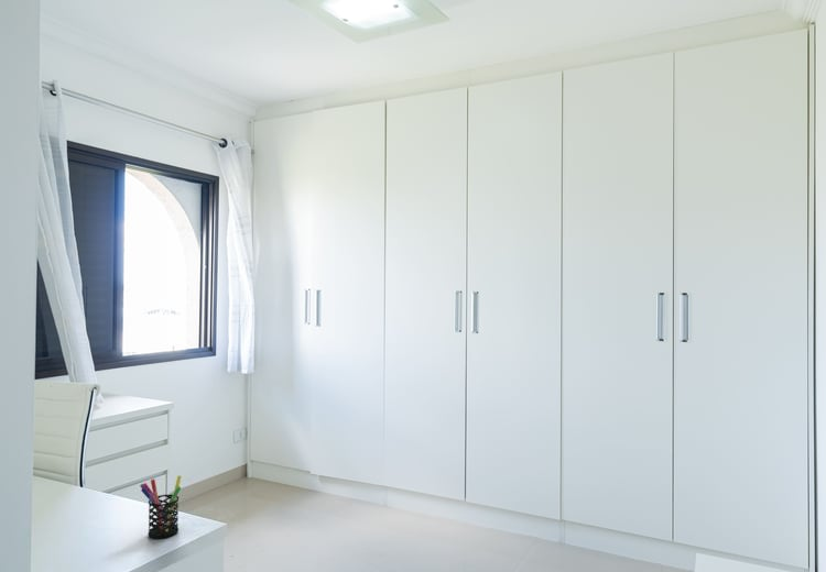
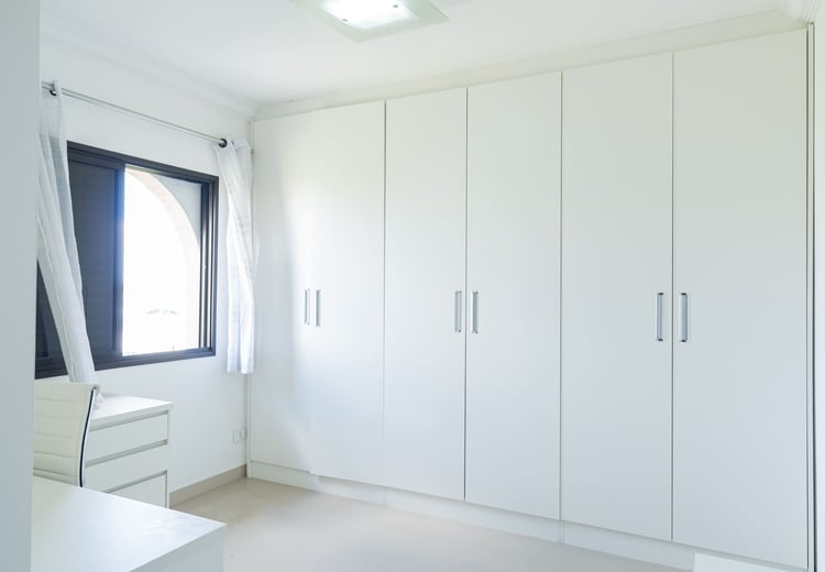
- pen holder (164, 505)
